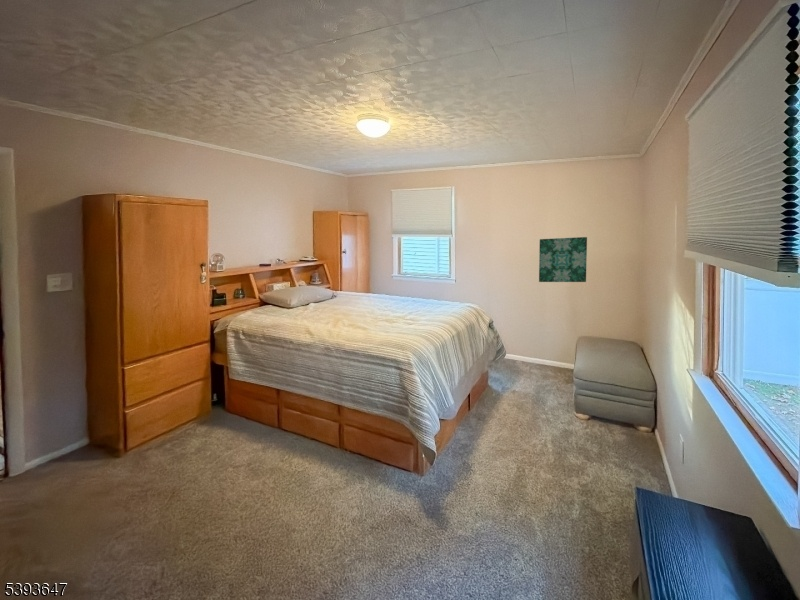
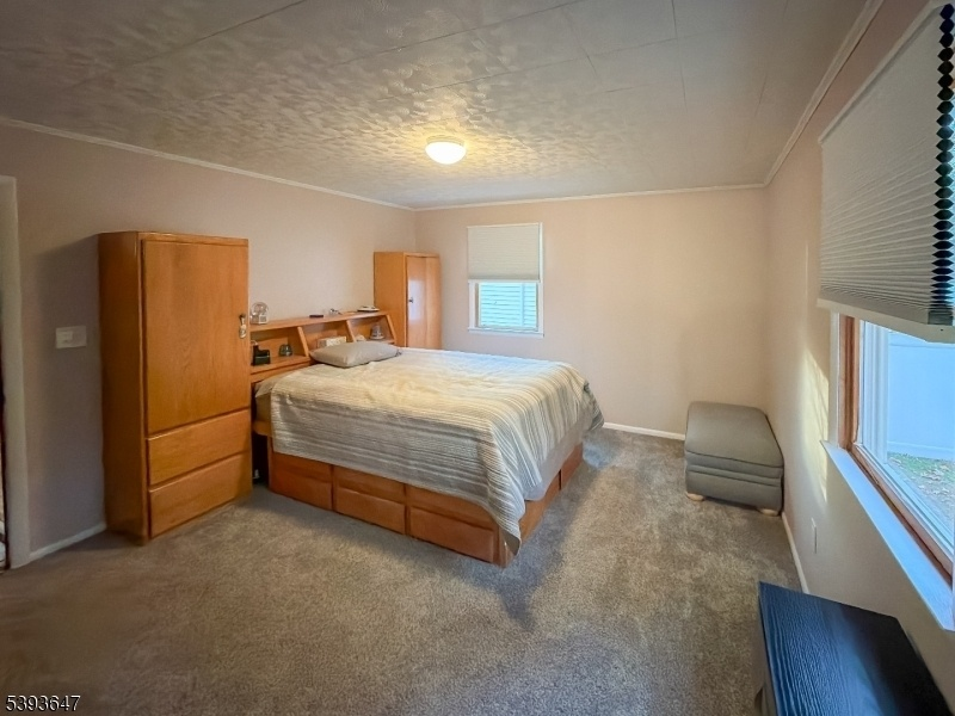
- wall art (562, 260)
